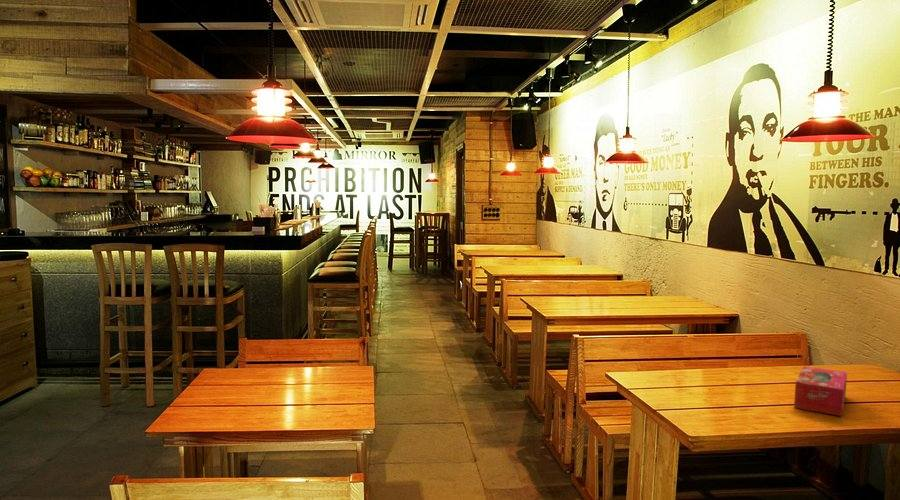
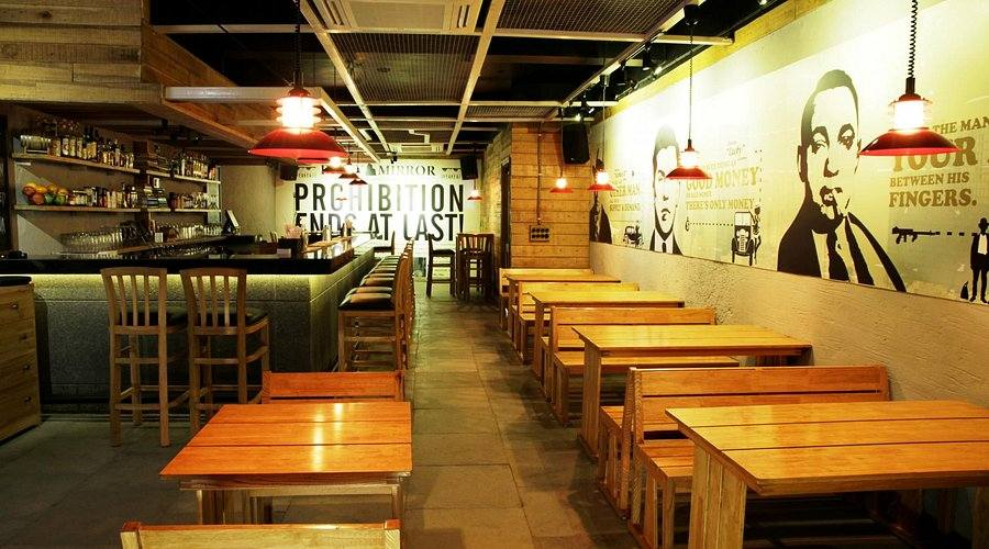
- tissue box (821, 389)
